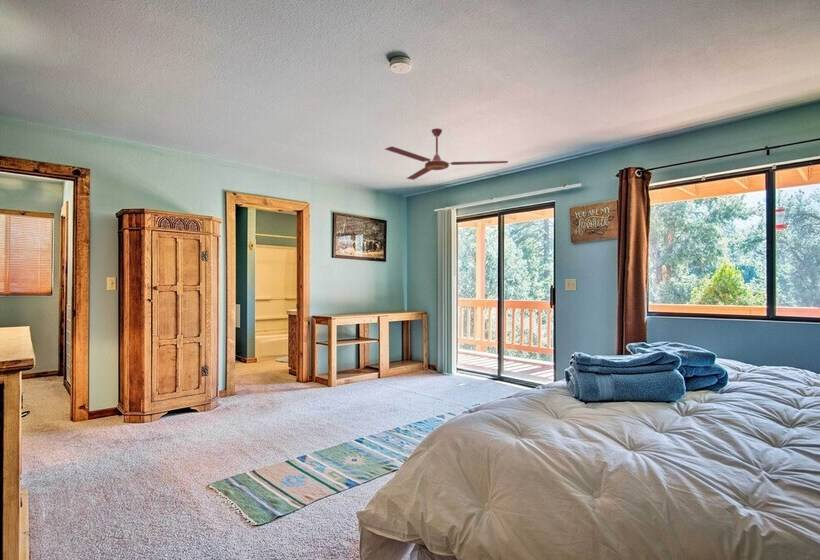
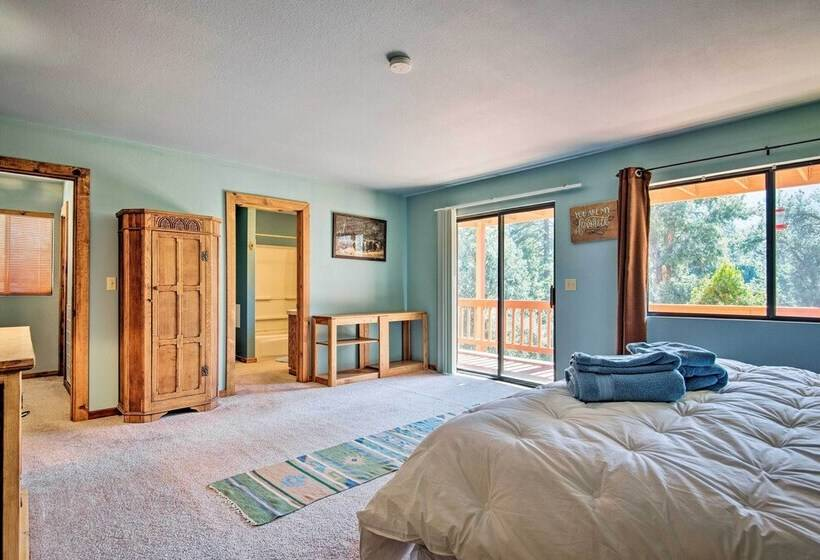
- ceiling fan (438, 154)
